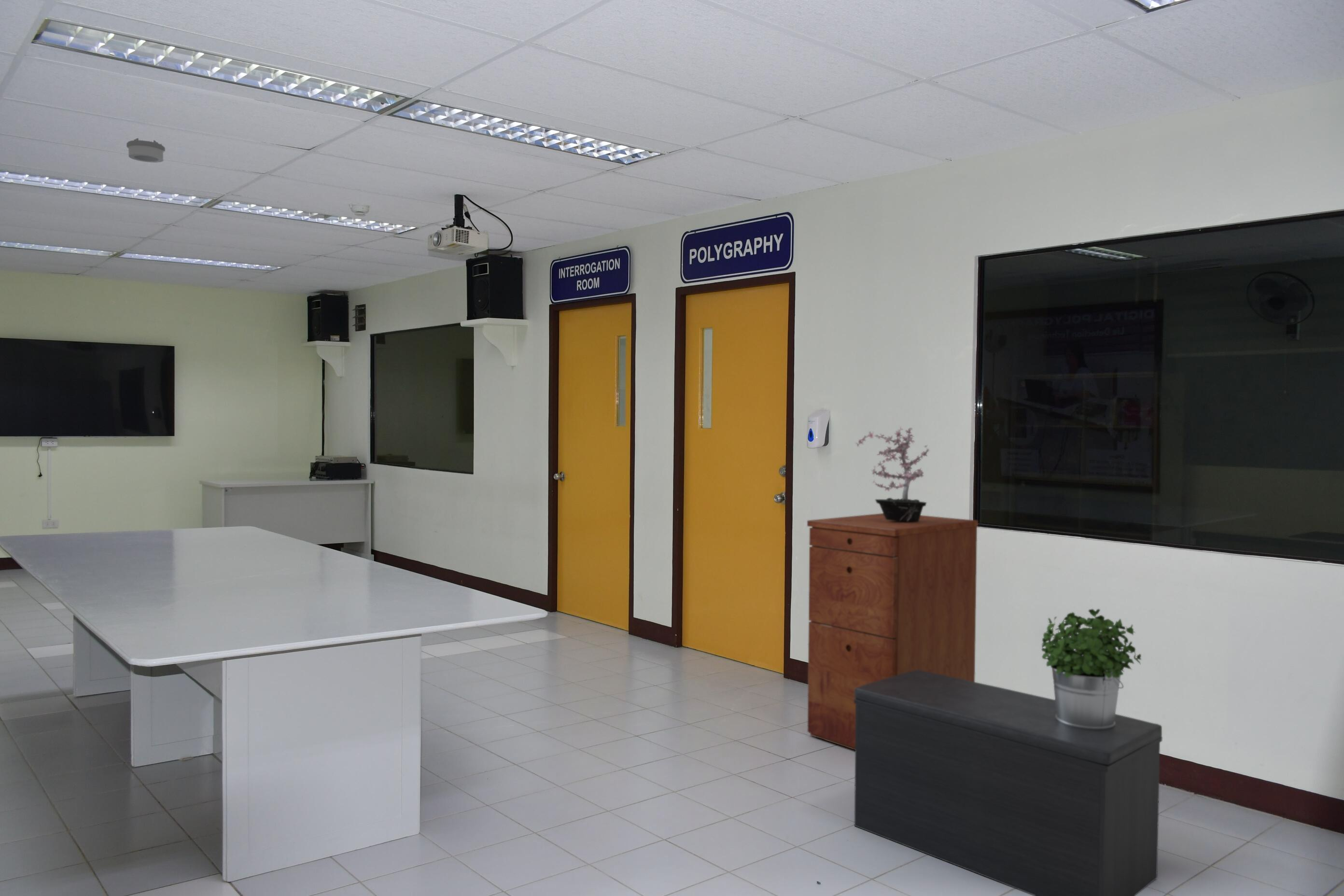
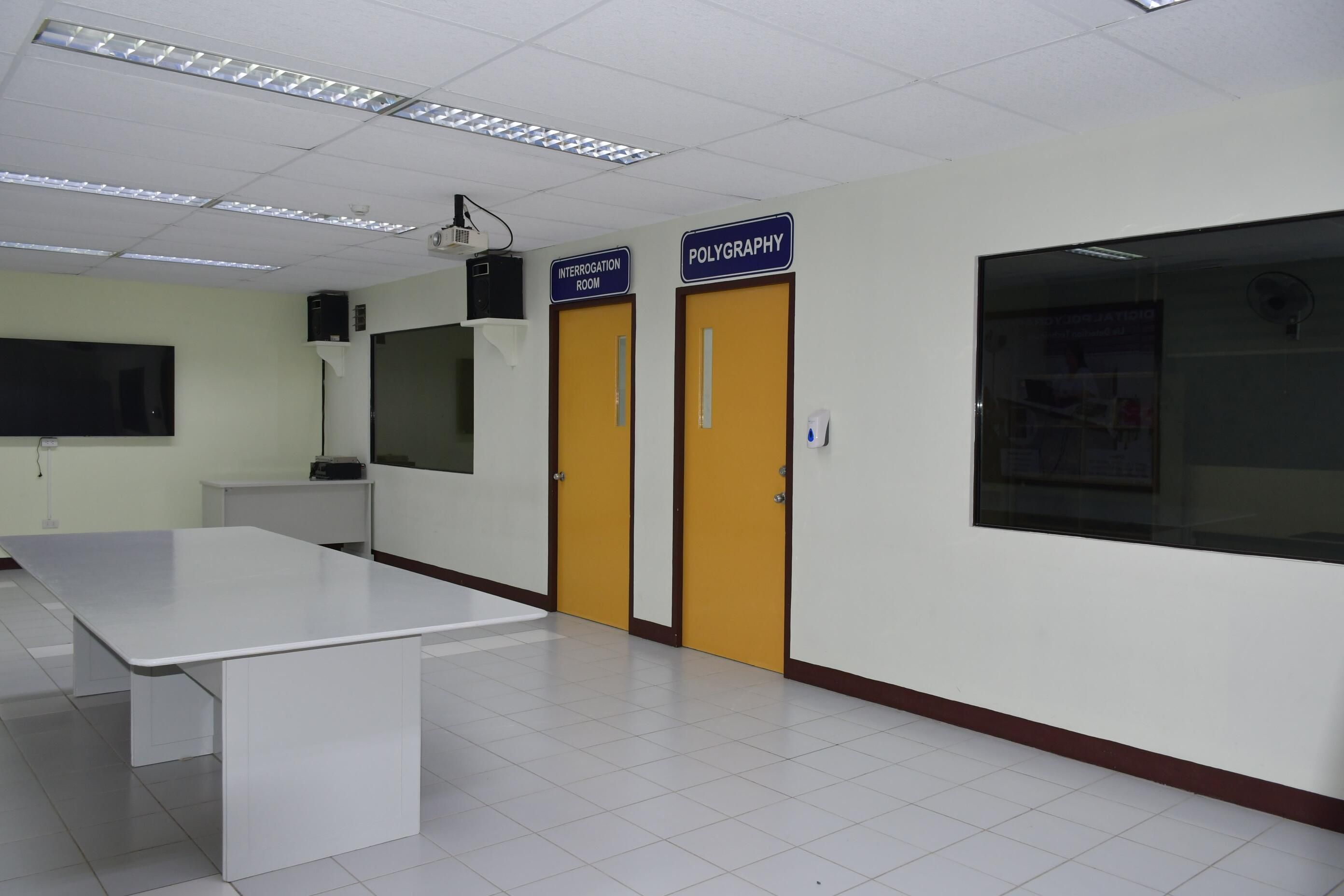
- potted plant (1088, 665)
- bench (997, 777)
- smoke detector (146, 149)
- filing cabinet (891, 628)
- potted plant (892, 474)
